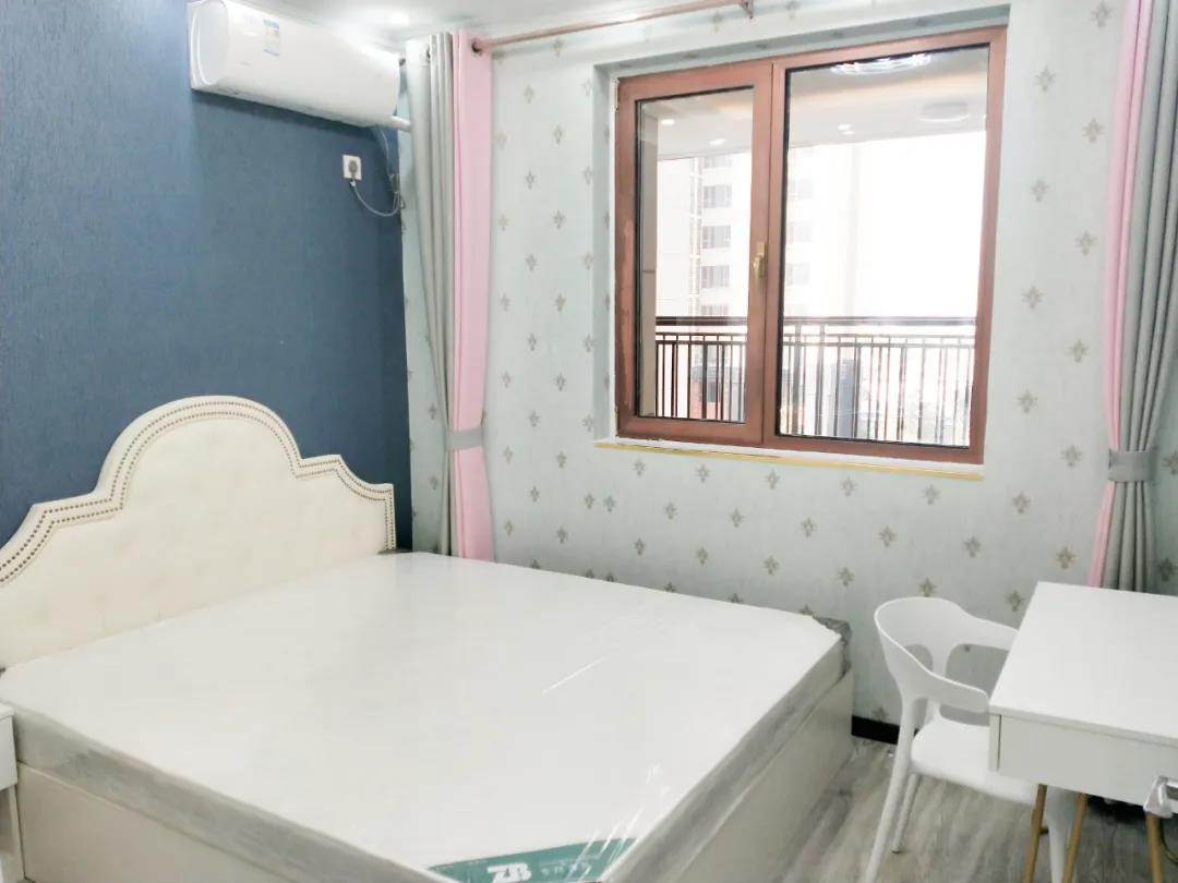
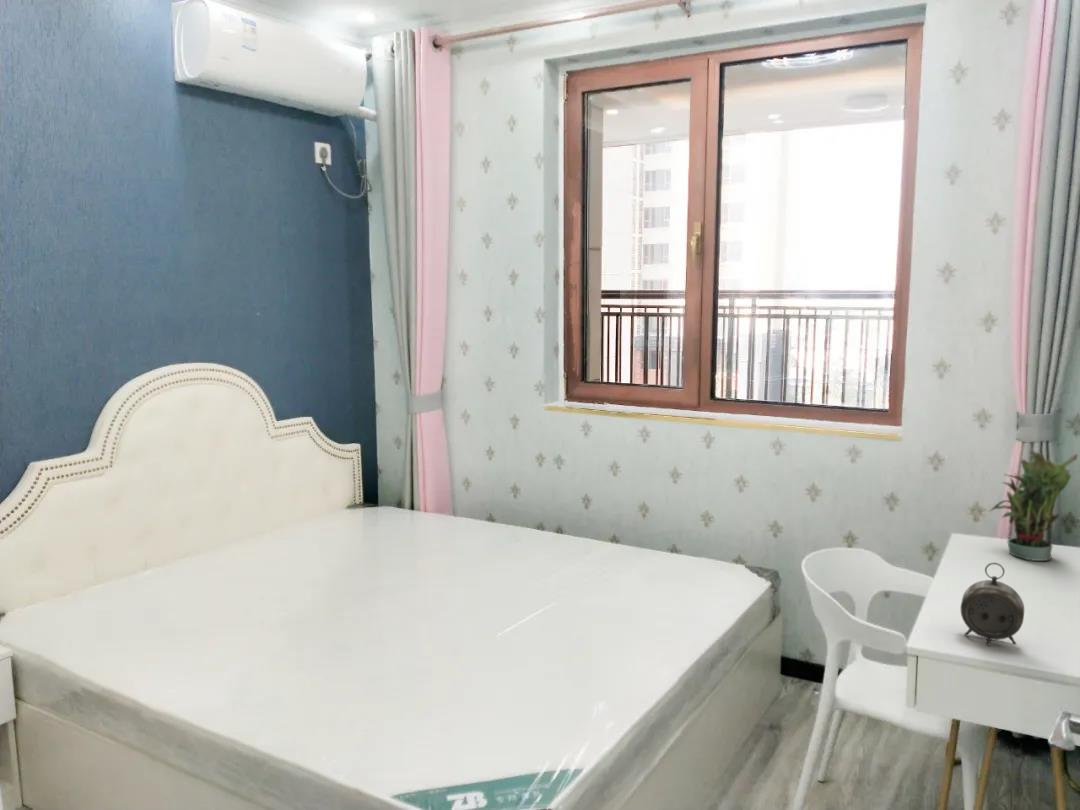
+ potted plant (1029, 501)
+ alarm clock (992, 602)
